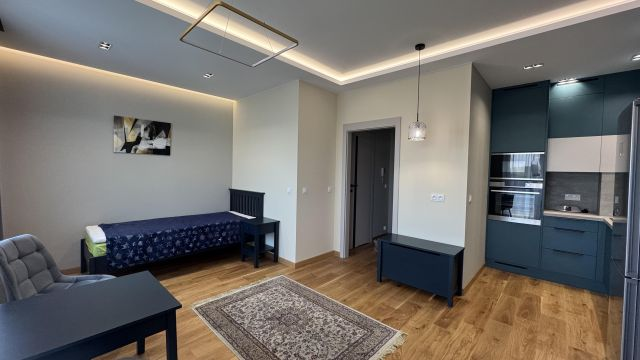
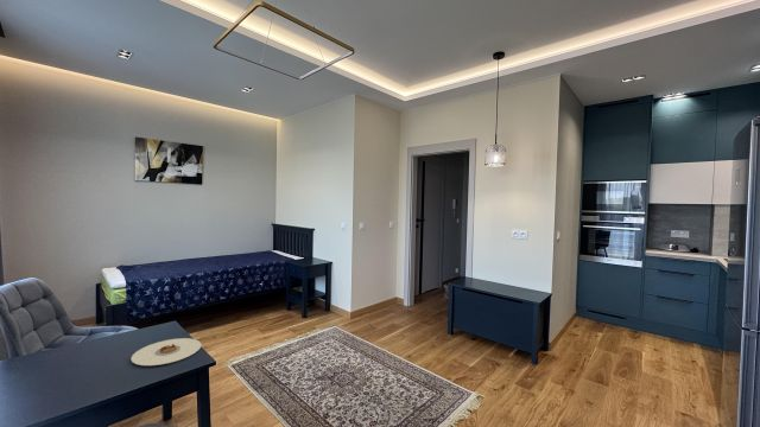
+ plate (167, 349)
